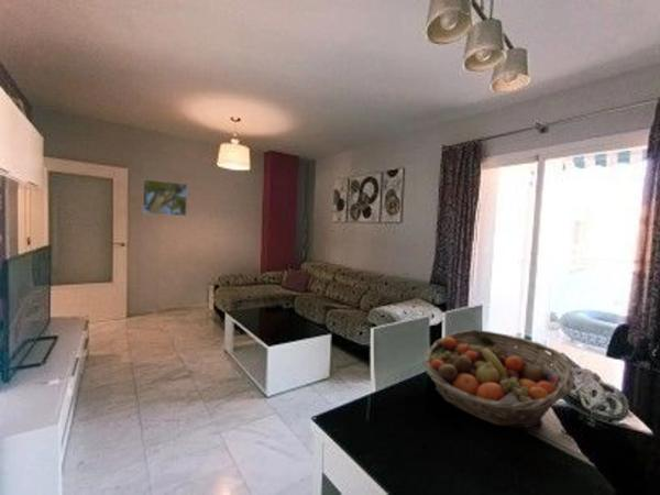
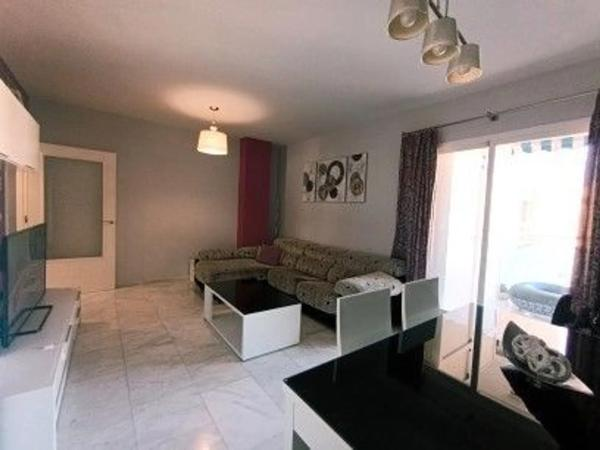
- fruit basket (491, 373)
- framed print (165, 198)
